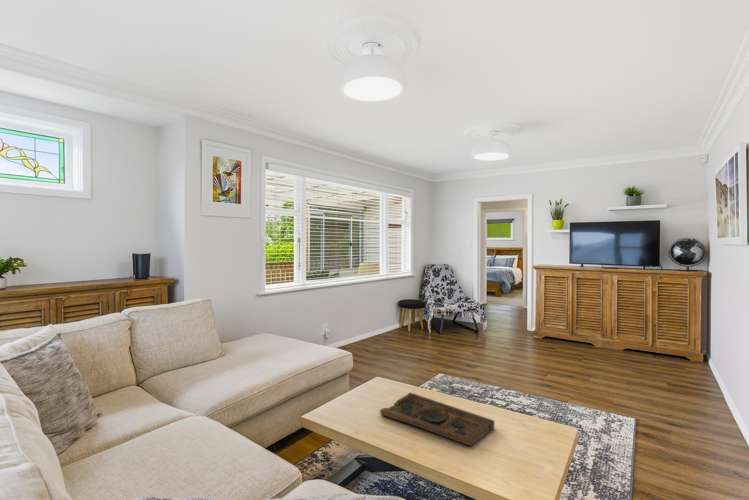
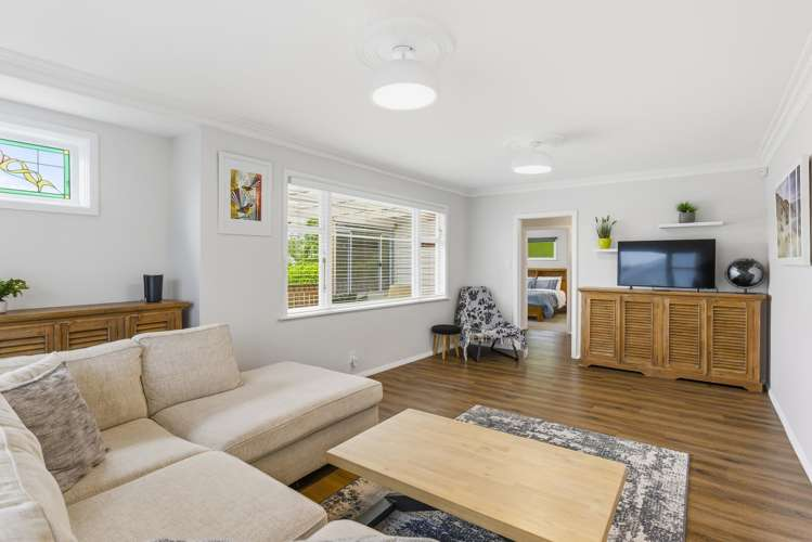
- decorative tray (435, 416)
